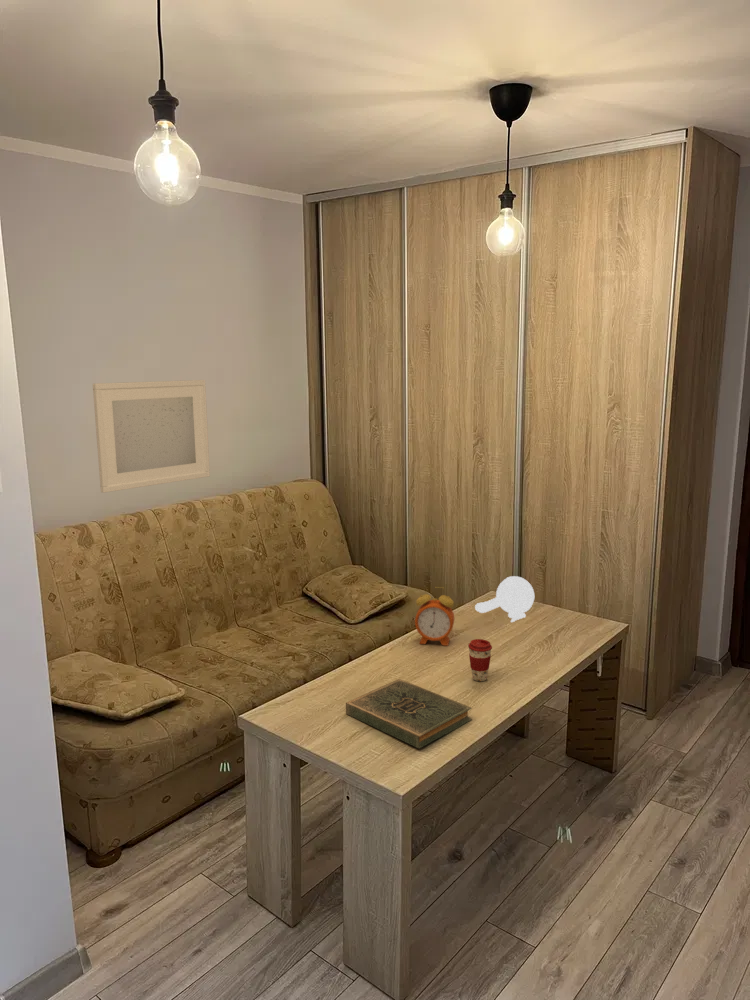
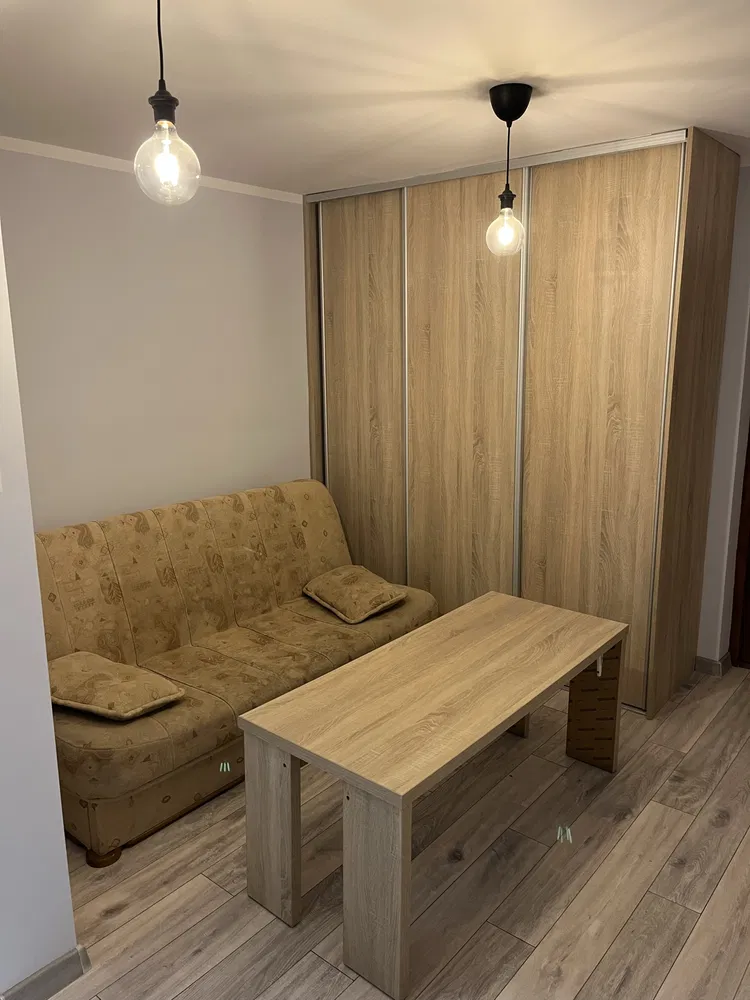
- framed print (155, 433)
- coffee cup (479, 660)
- book (408, 710)
- teapot (505, 598)
- alarm clock (434, 614)
